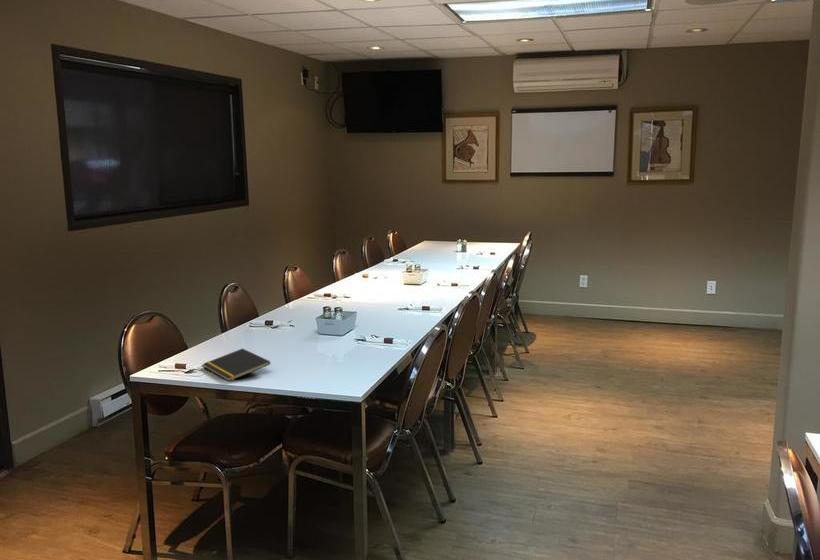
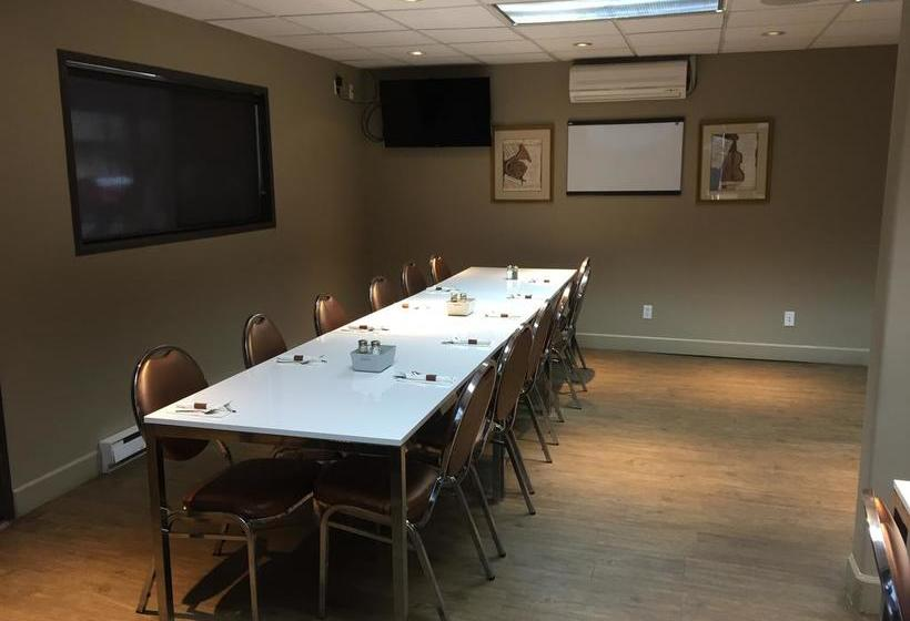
- notepad (236, 364)
